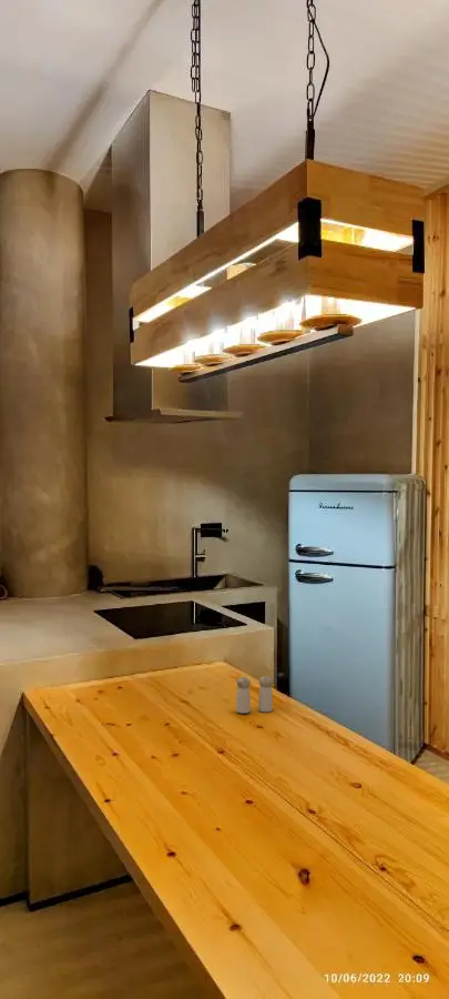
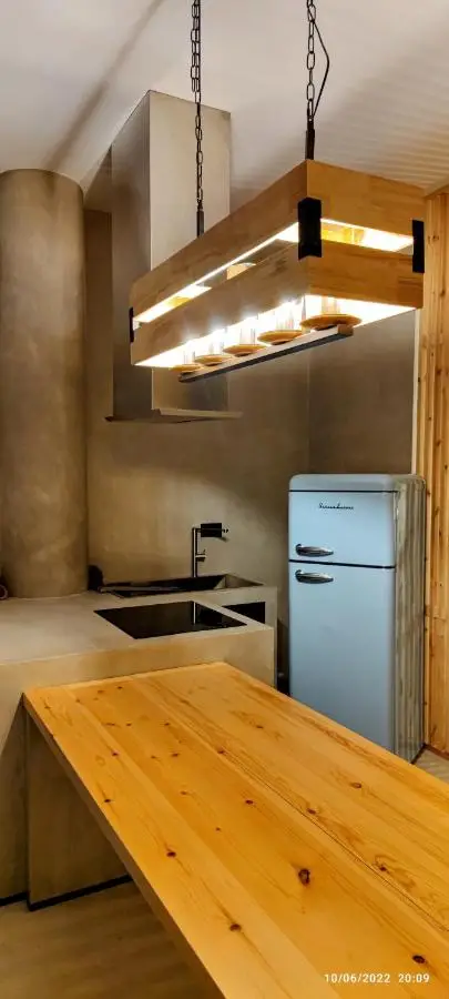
- salt and pepper shaker (249, 696)
